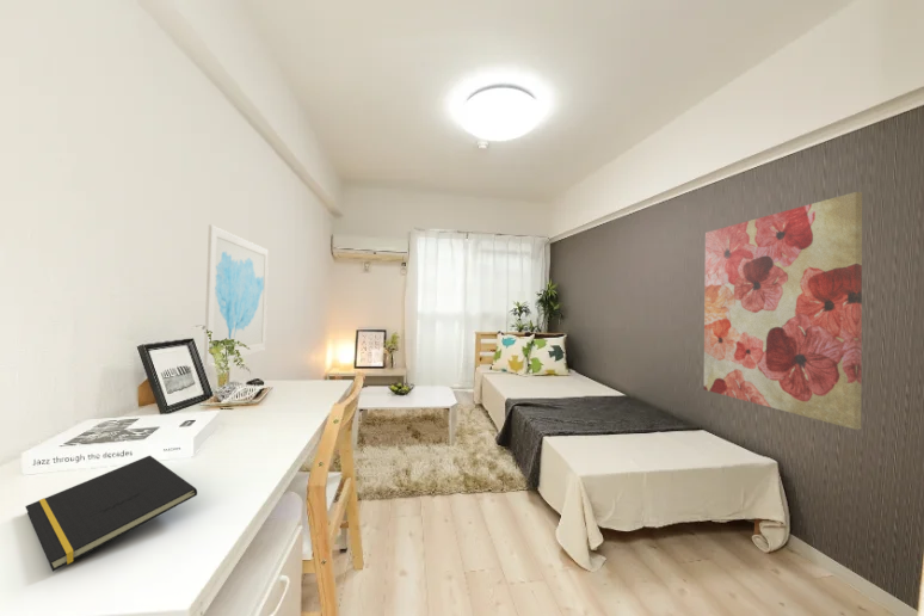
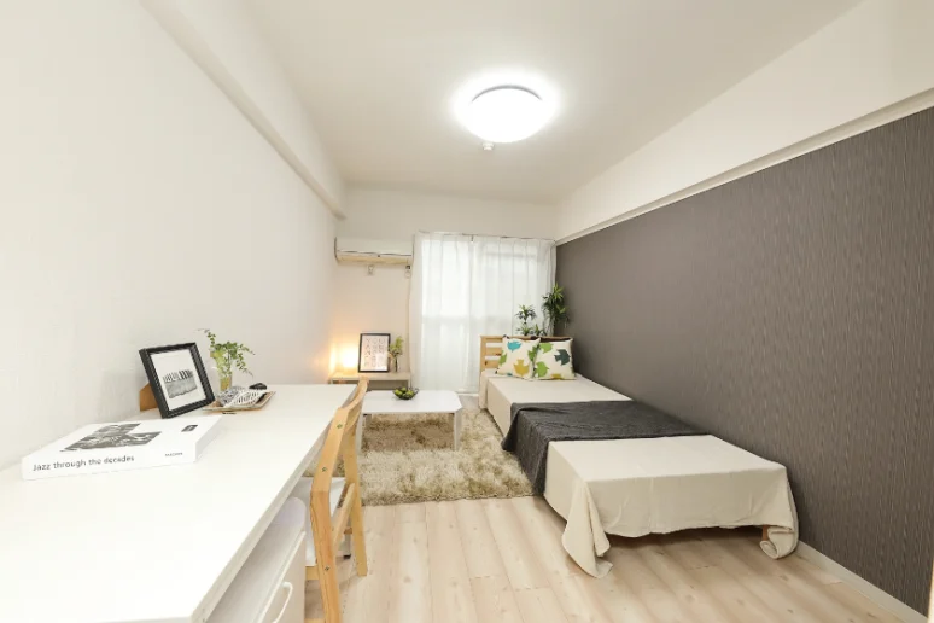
- notepad (112, 500)
- wall art (766, 310)
- wall art (241, 297)
